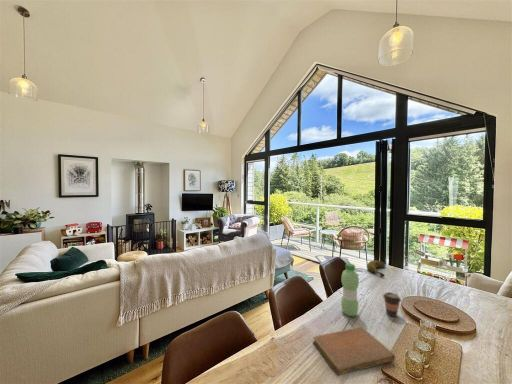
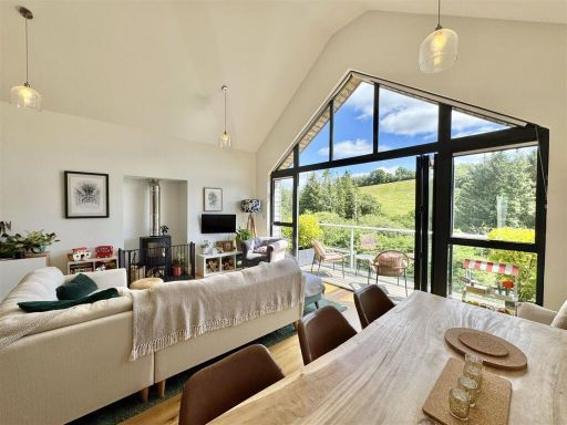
- coffee cup (391, 304)
- water bottle (349, 289)
- notebook (351, 348)
- banana (381, 266)
